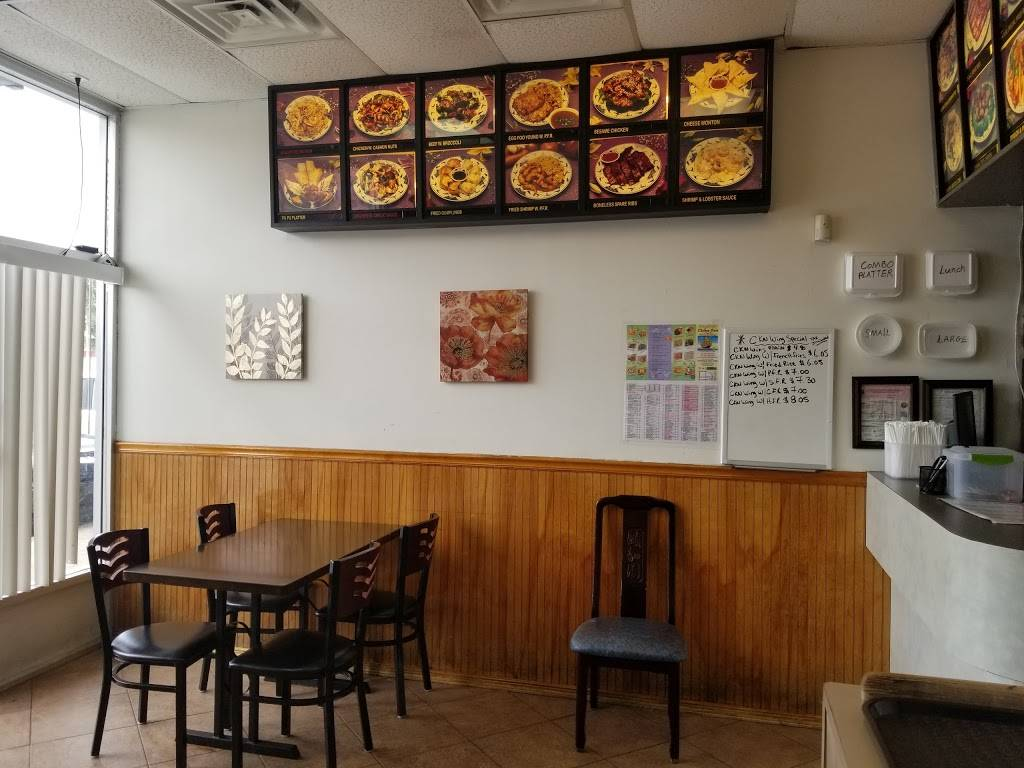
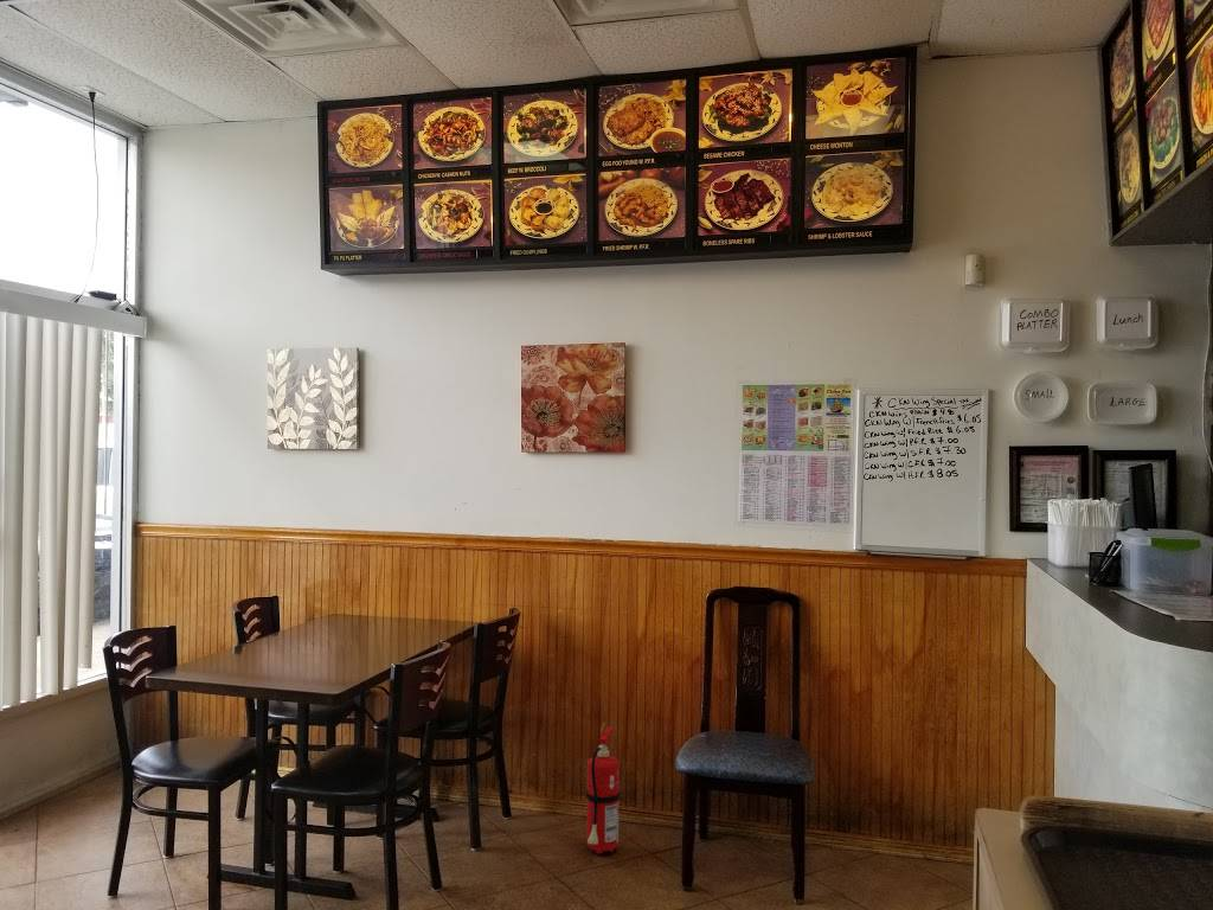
+ fire extinguisher (601, 788)
